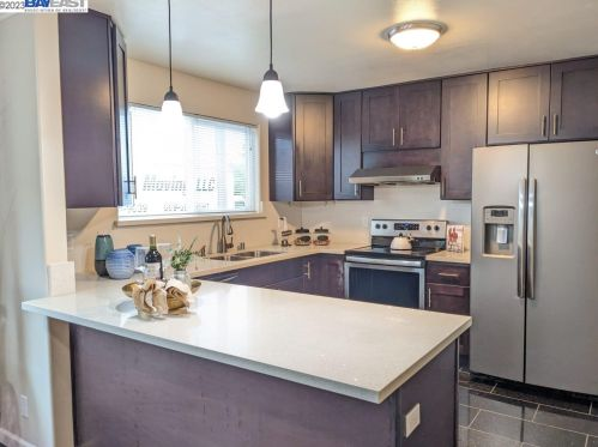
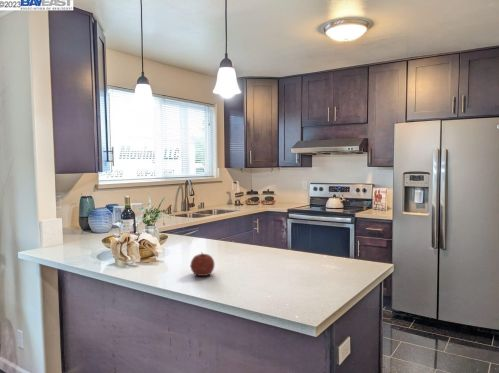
+ fruit (202, 263)
